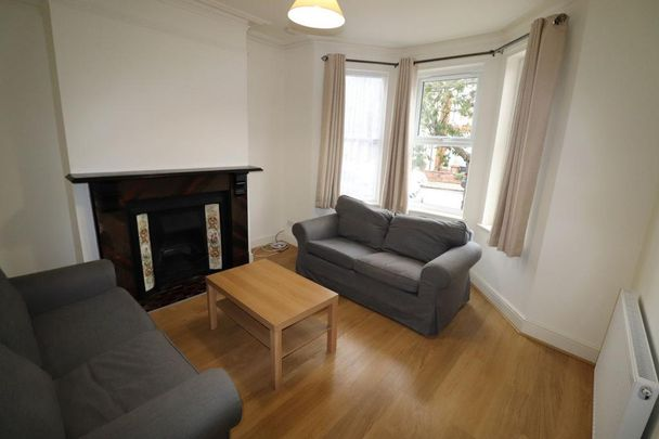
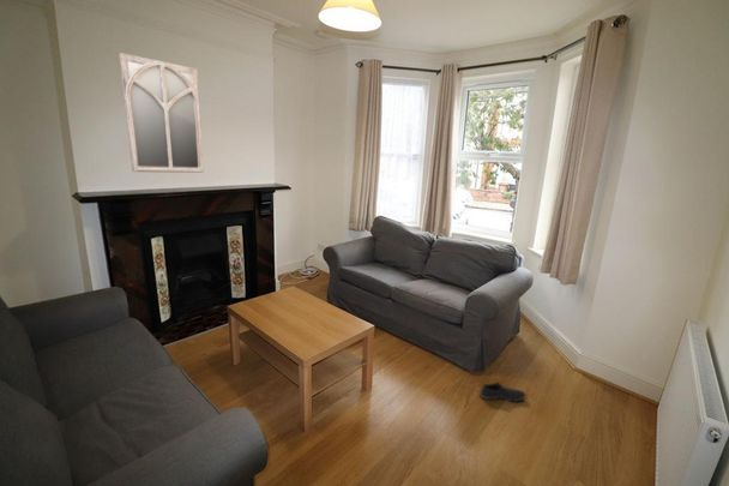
+ home mirror (165, 118)
+ shoe (502, 390)
